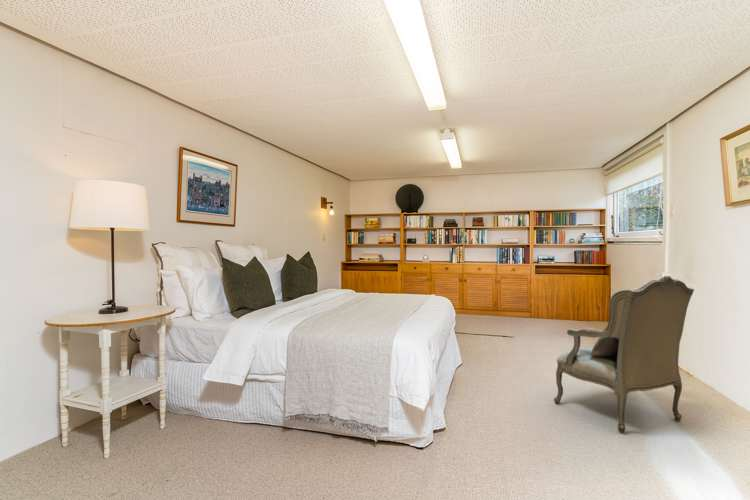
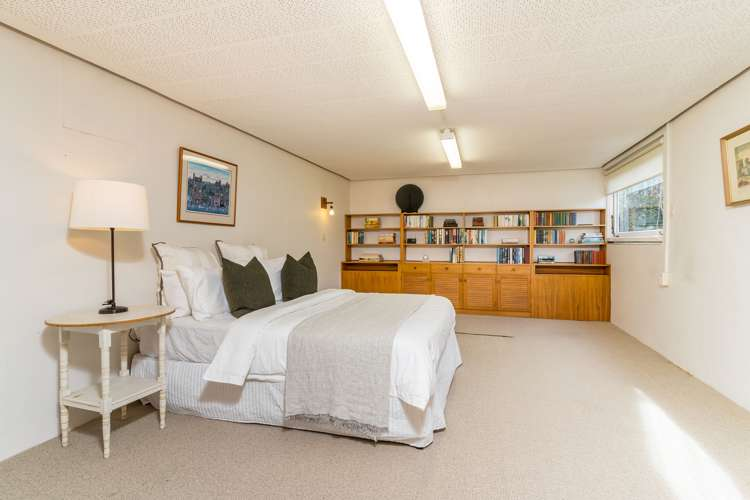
- armchair (620, 342)
